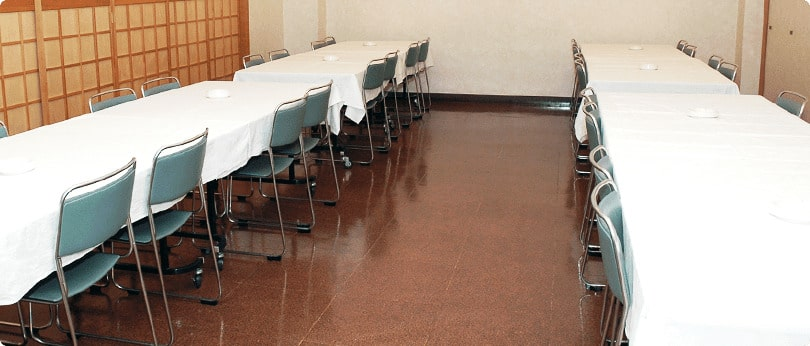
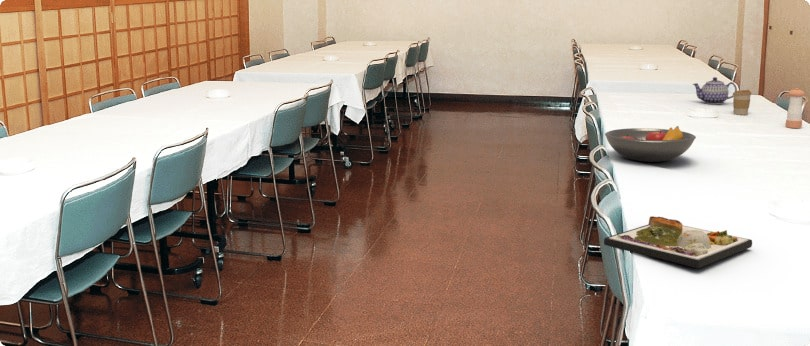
+ pepper shaker (795, 107)
+ teapot (714, 90)
+ coffee cup (741, 101)
+ fruit bowl (649, 143)
+ dinner plate (678, 237)
